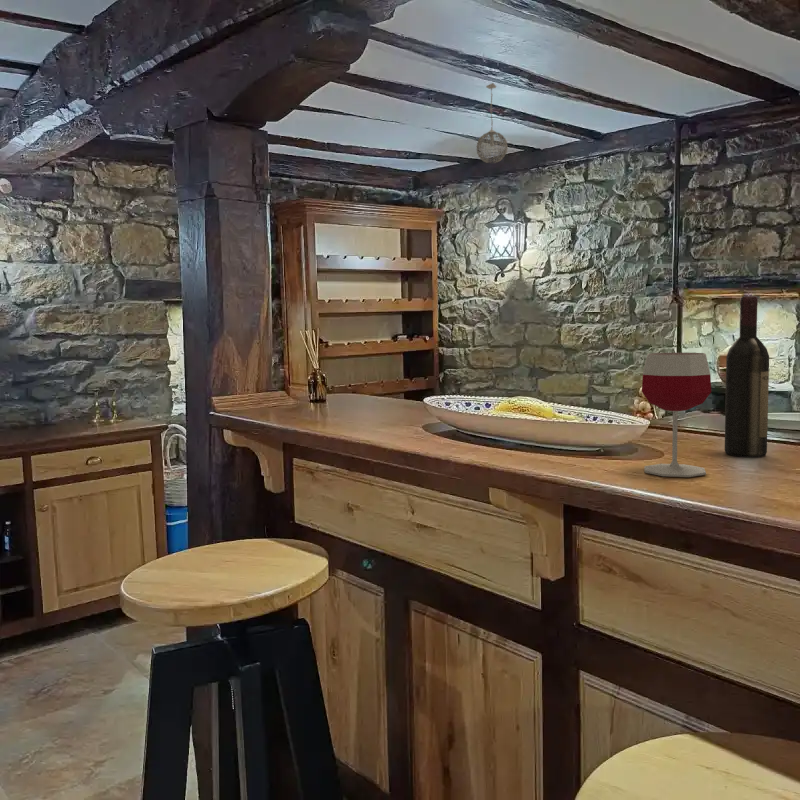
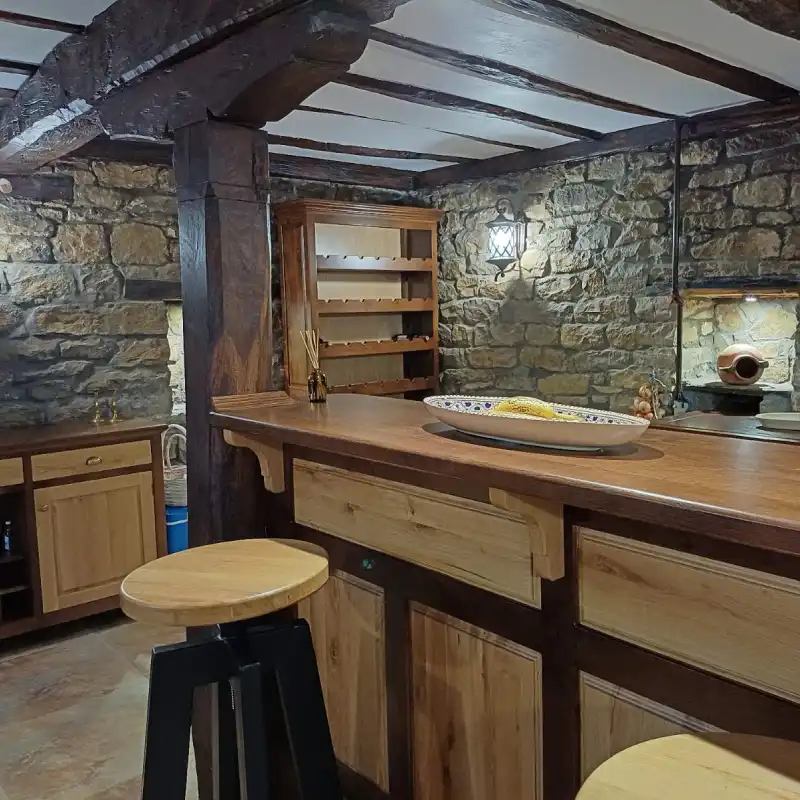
- wine bottle (747, 375)
- wineglass (675, 412)
- pendant light (491, 123)
